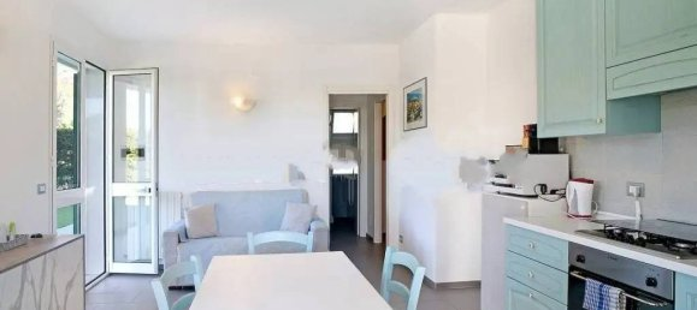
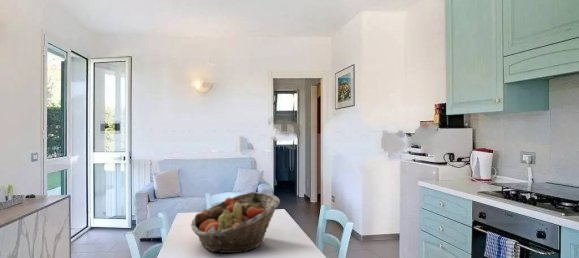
+ fruit basket (235, 219)
